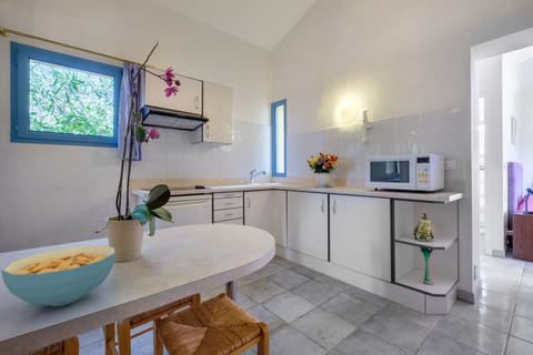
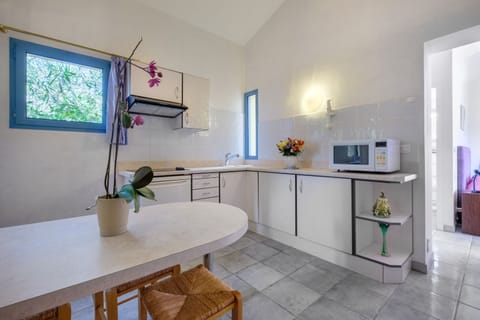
- cereal bowl (66, 278)
